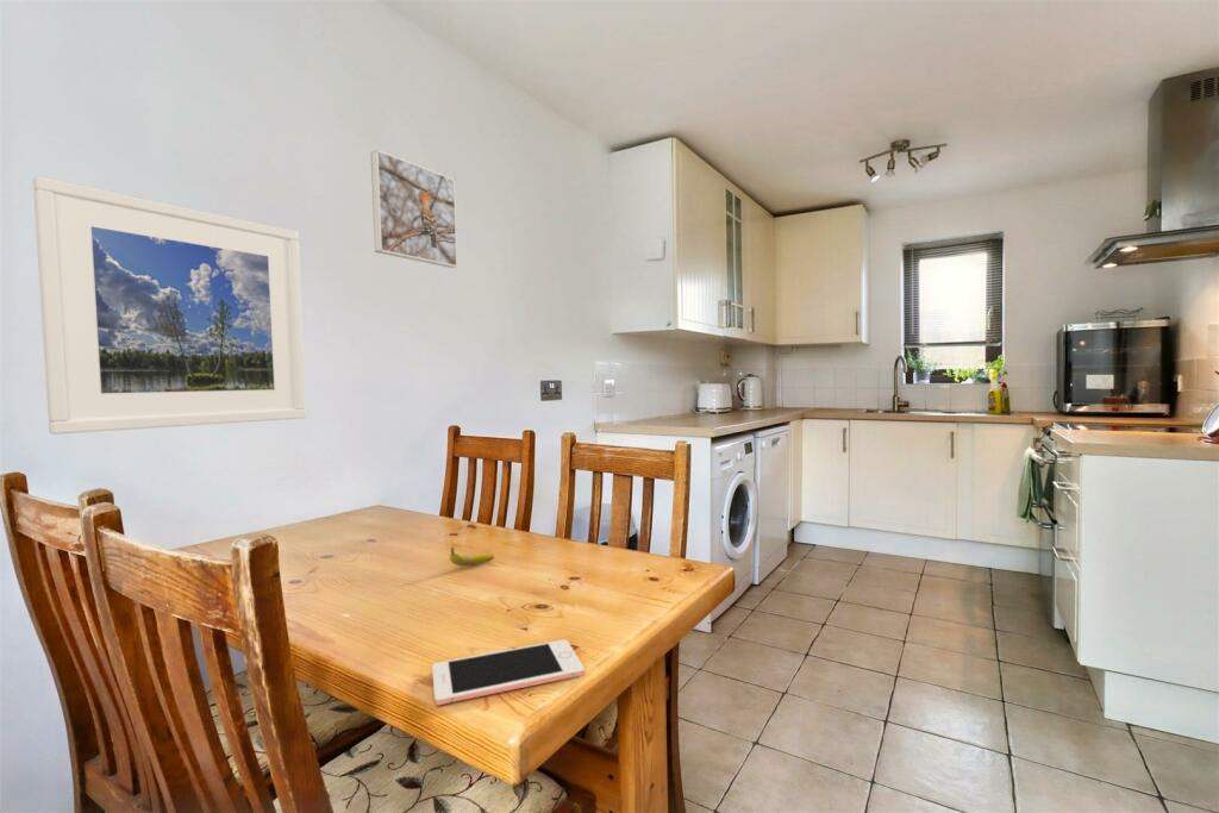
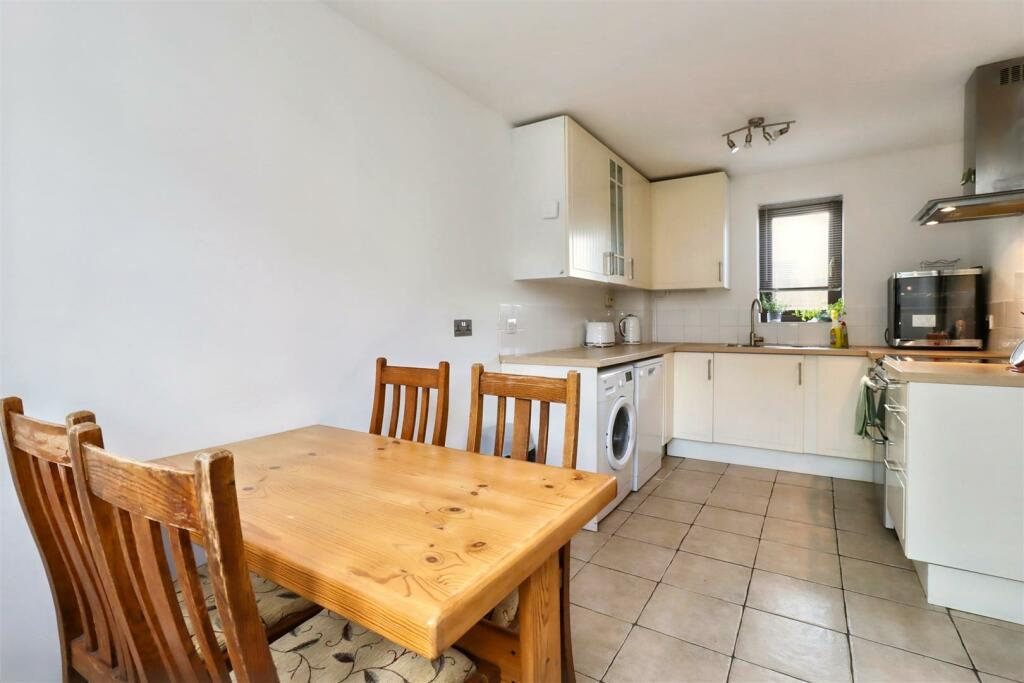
- cell phone (507, 669)
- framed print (192, 317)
- fruit (473, 555)
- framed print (417, 213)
